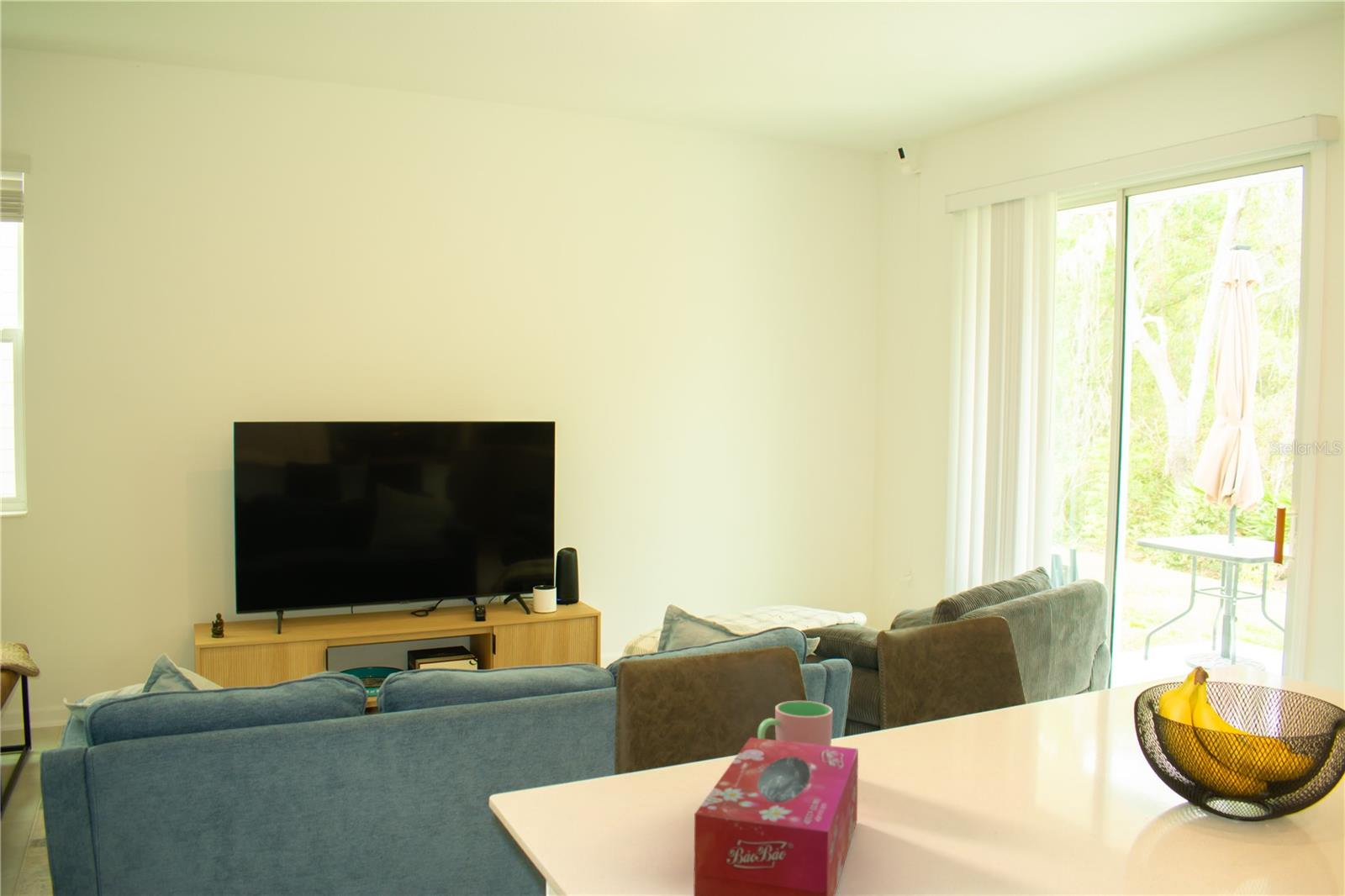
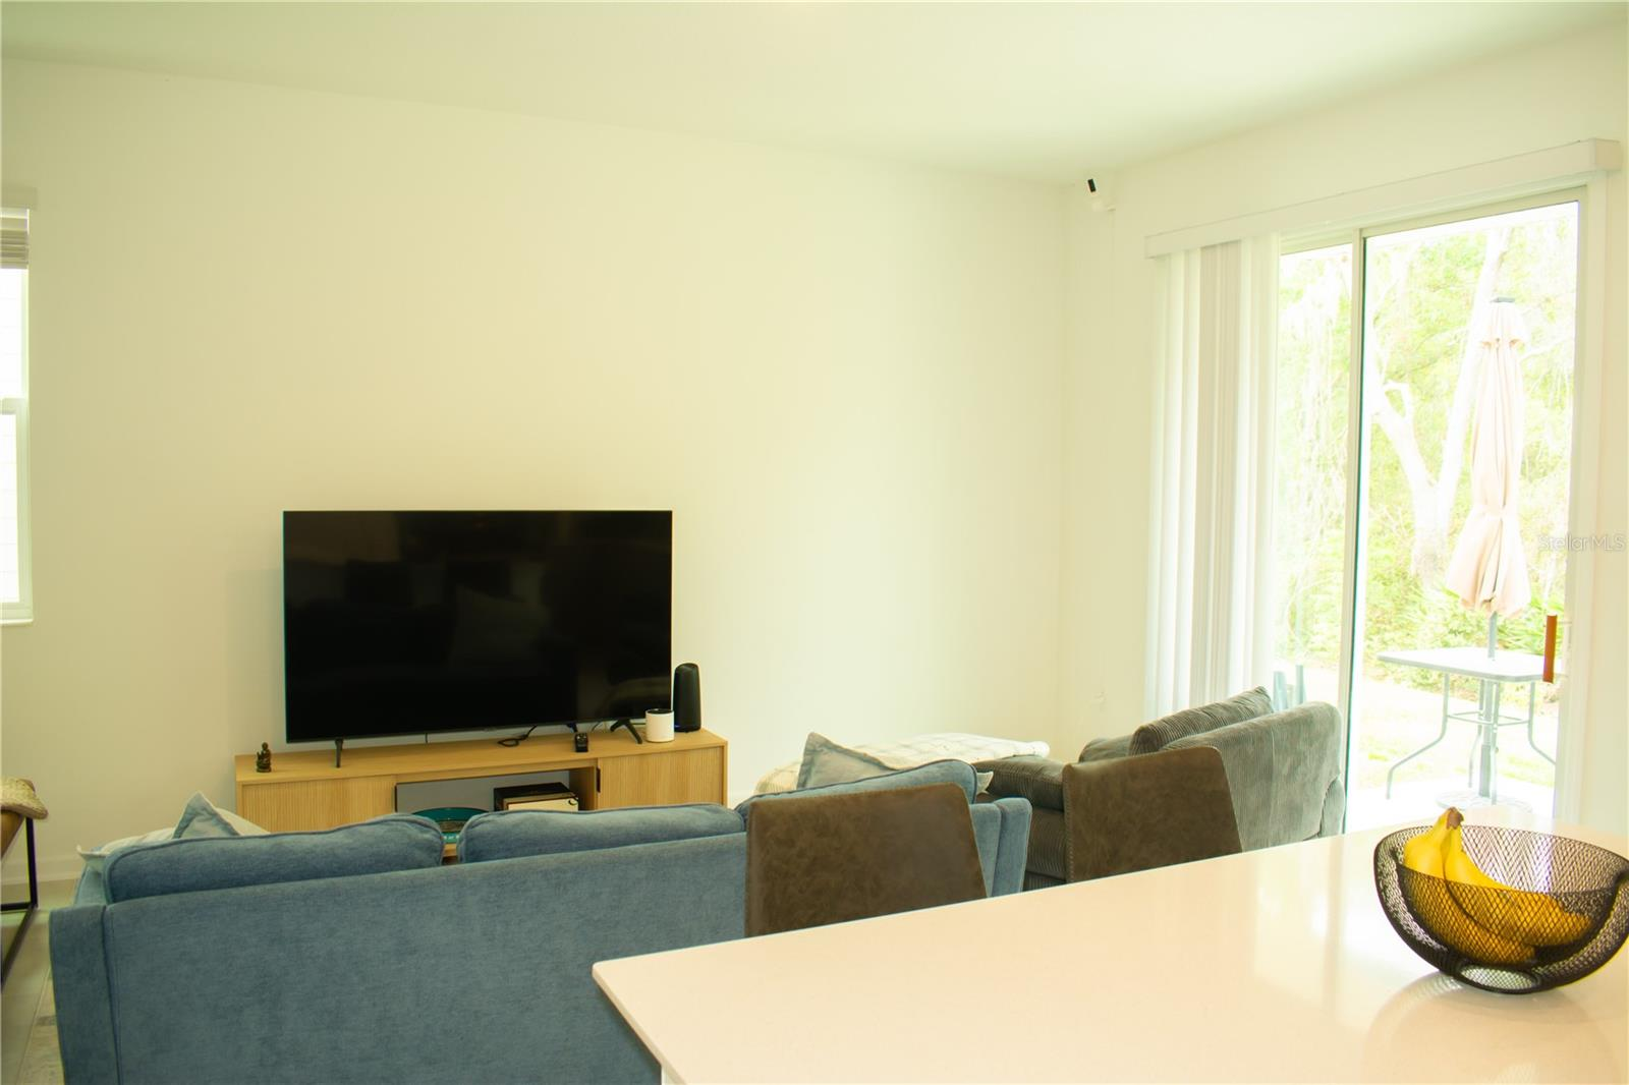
- tissue box (783, 817)
- cup (794, 741)
